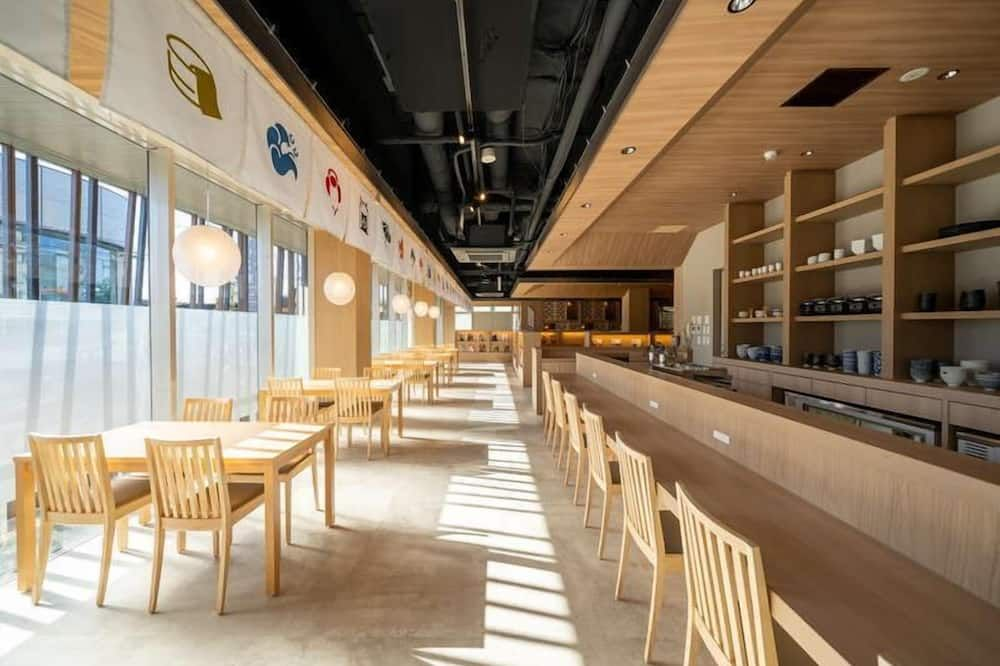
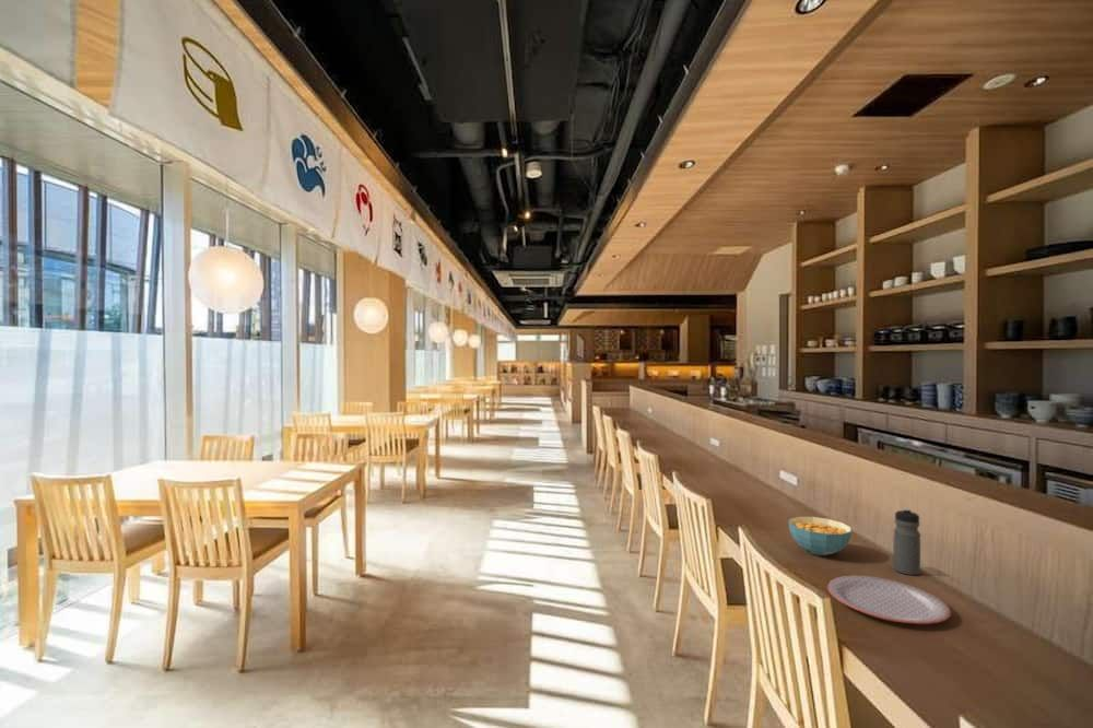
+ cereal bowl (819, 538)
+ water bottle (906, 539)
+ plate (885, 600)
